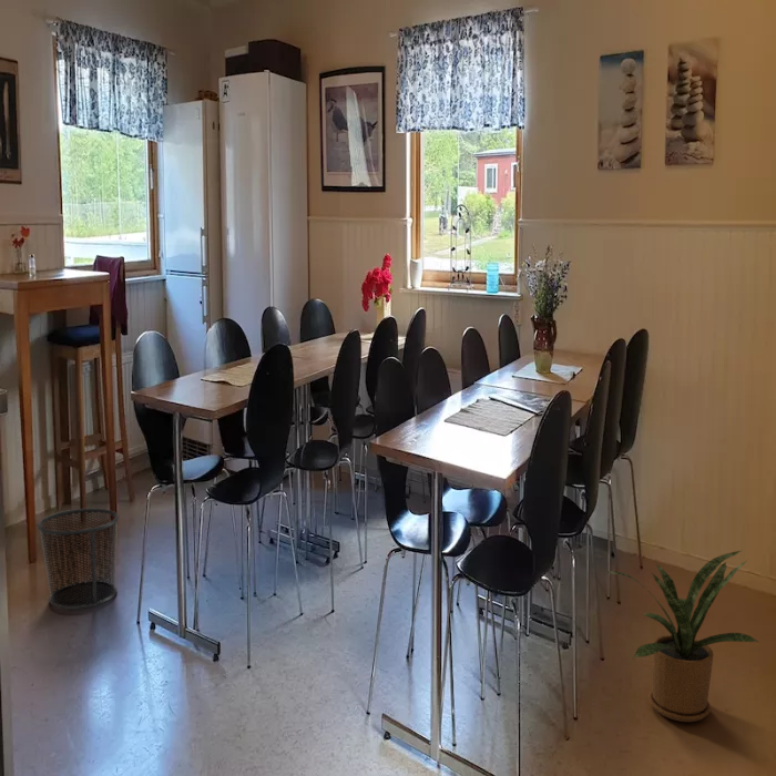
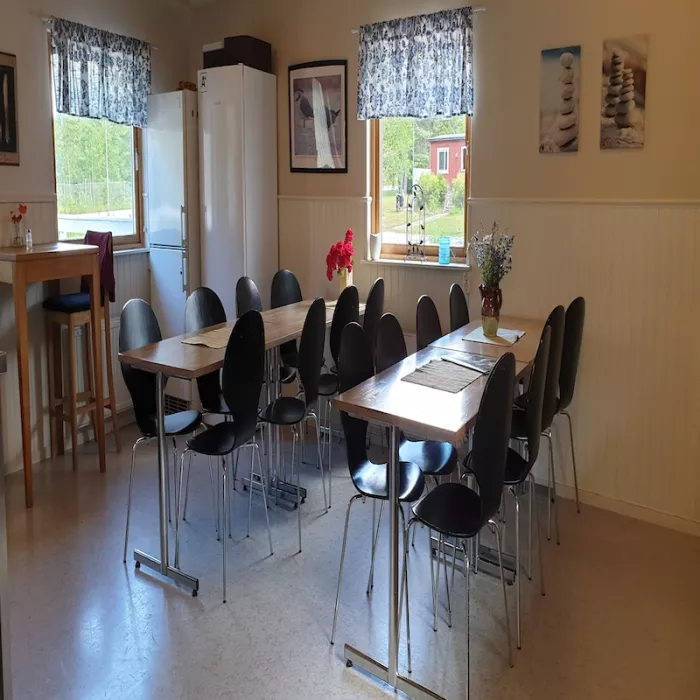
- trash can (81, 558)
- house plant (680, 626)
